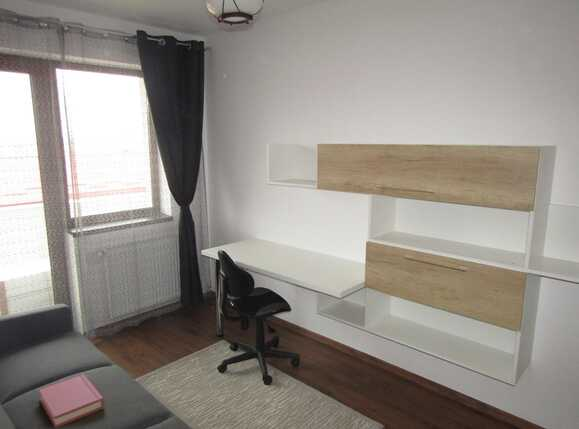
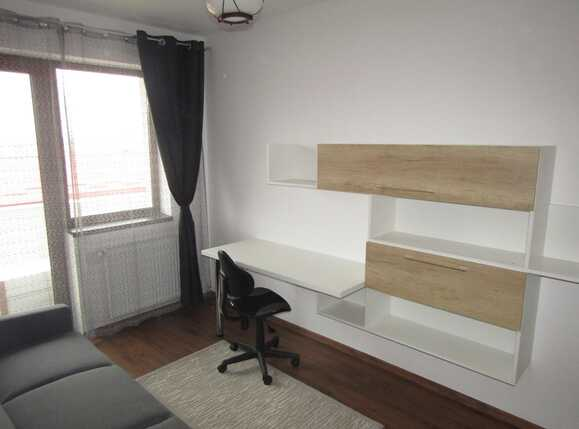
- hardback book (71, 398)
